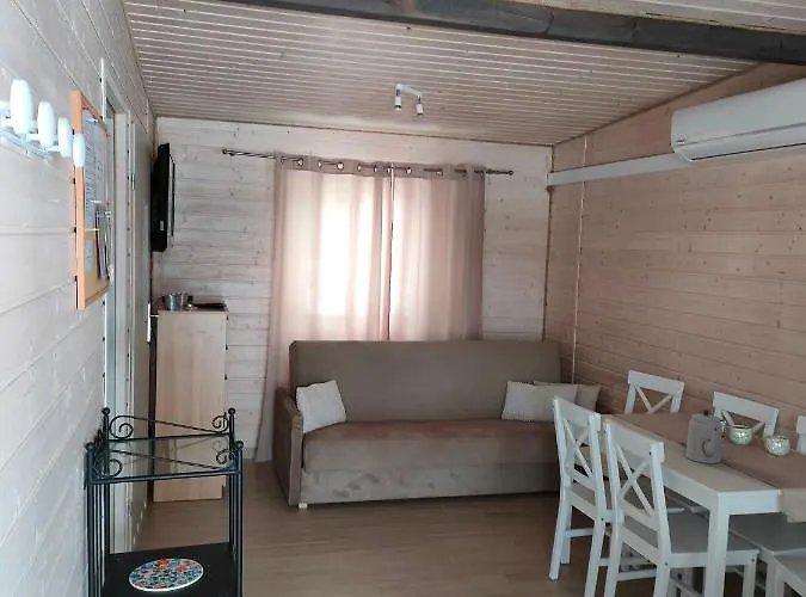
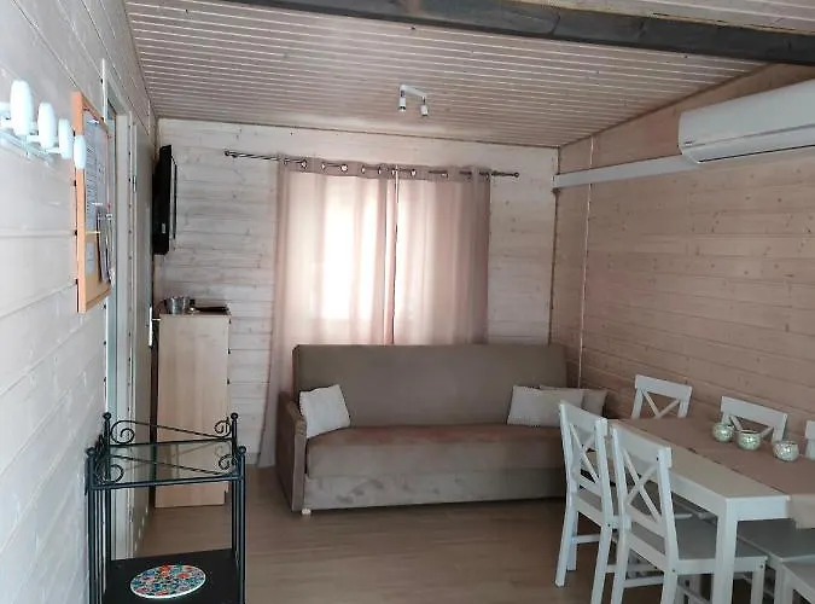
- teapot (705, 435)
